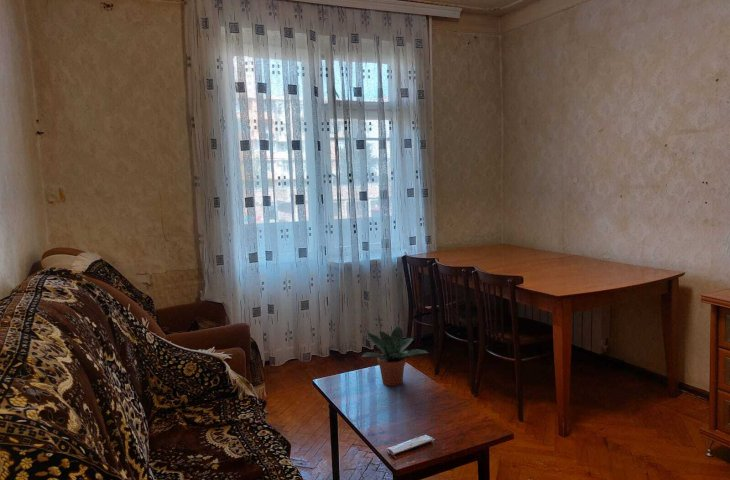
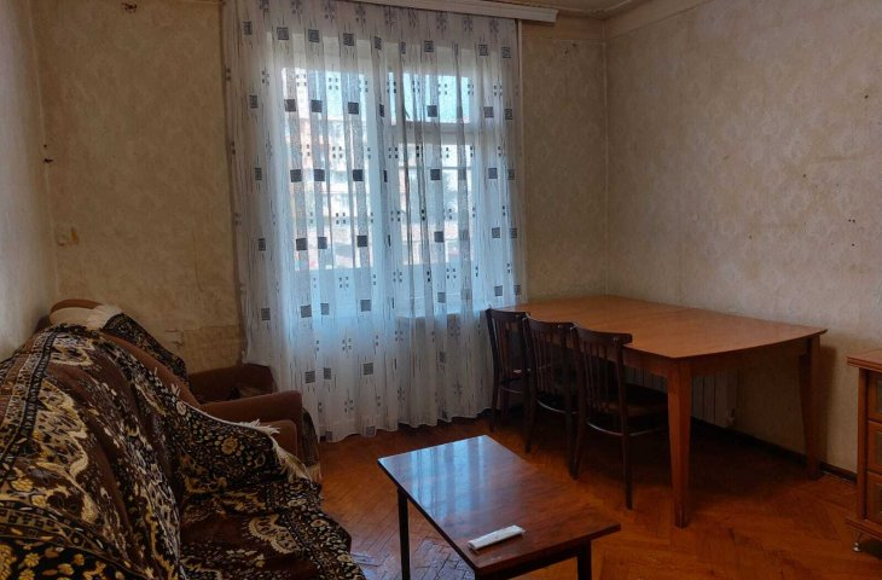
- potted plant (392, 354)
